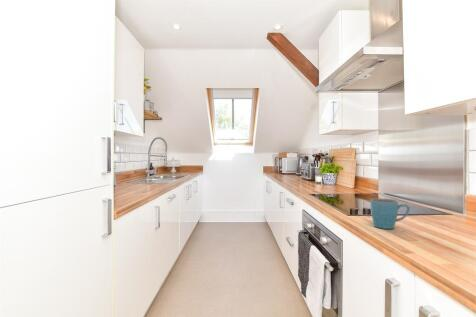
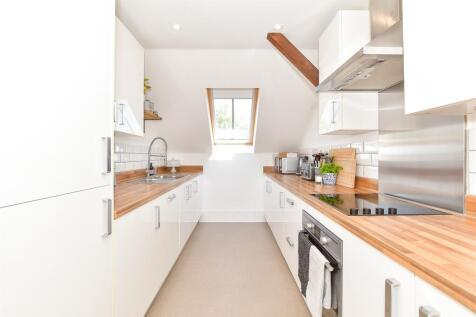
- mug (389, 213)
